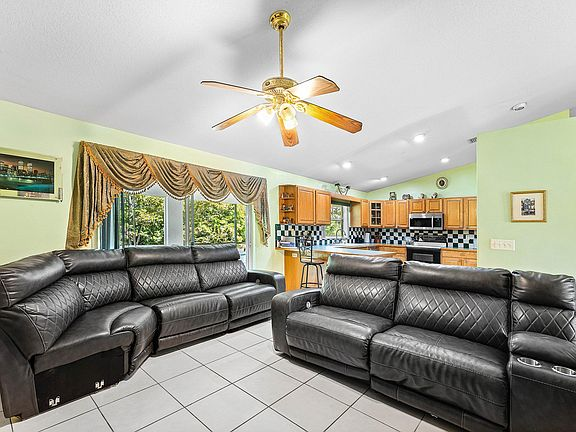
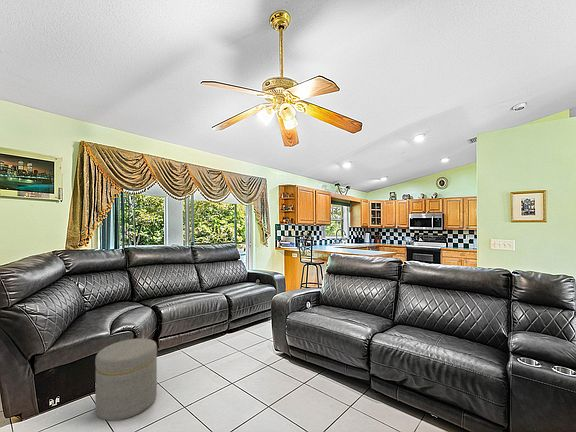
+ ottoman (127, 375)
